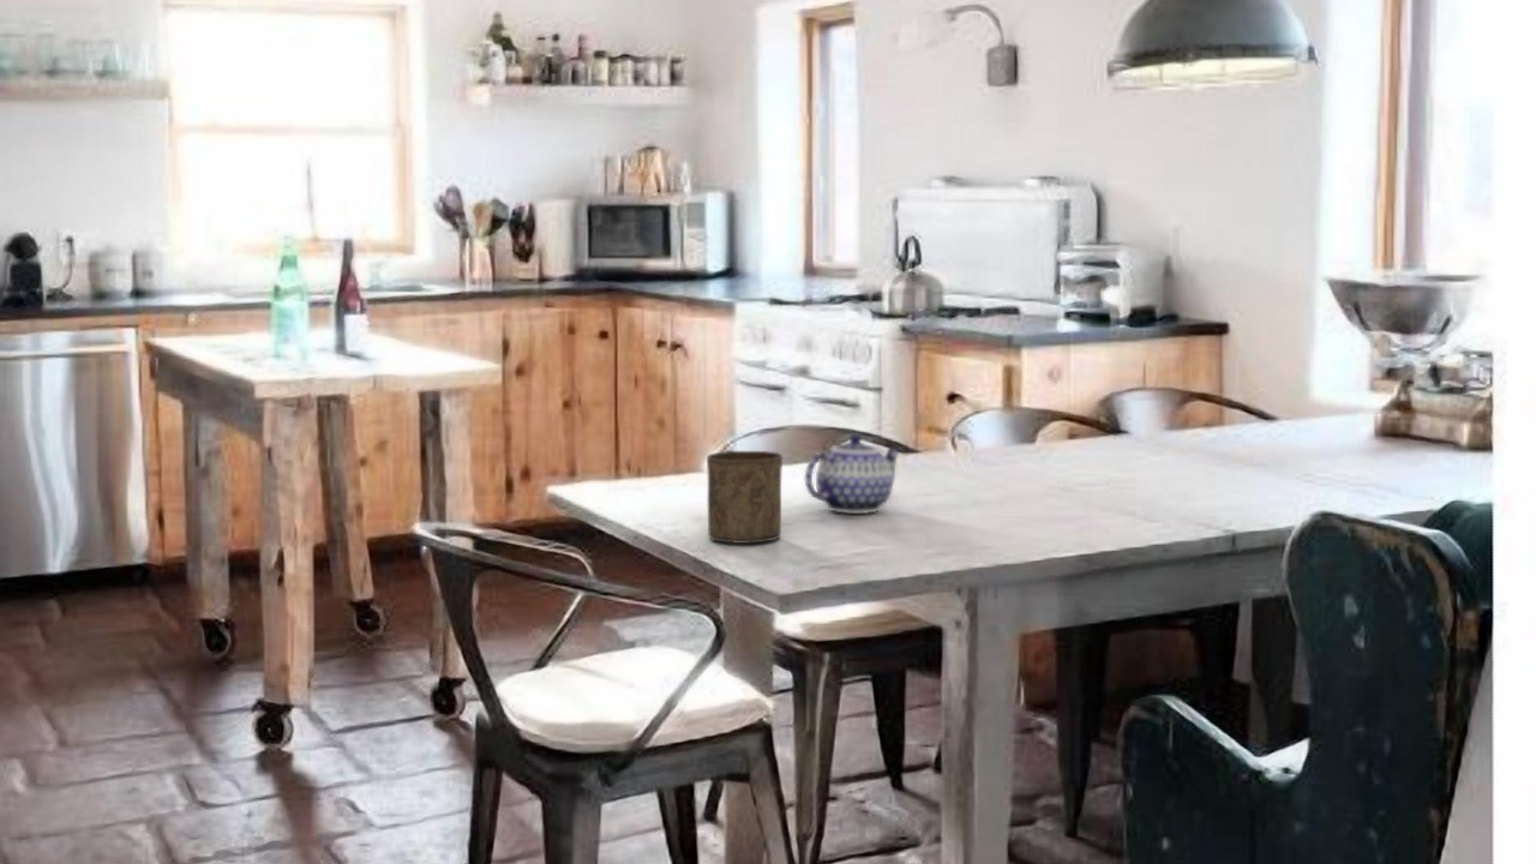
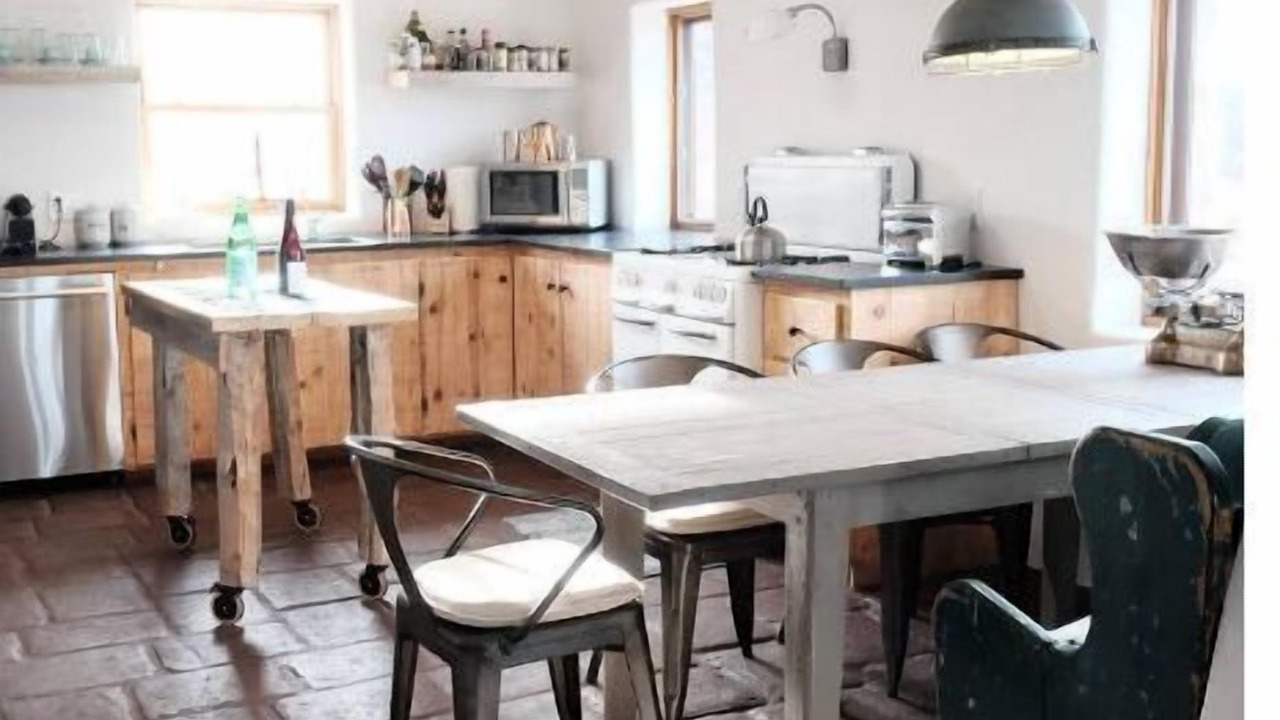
- cup (745, 496)
- teapot (854, 472)
